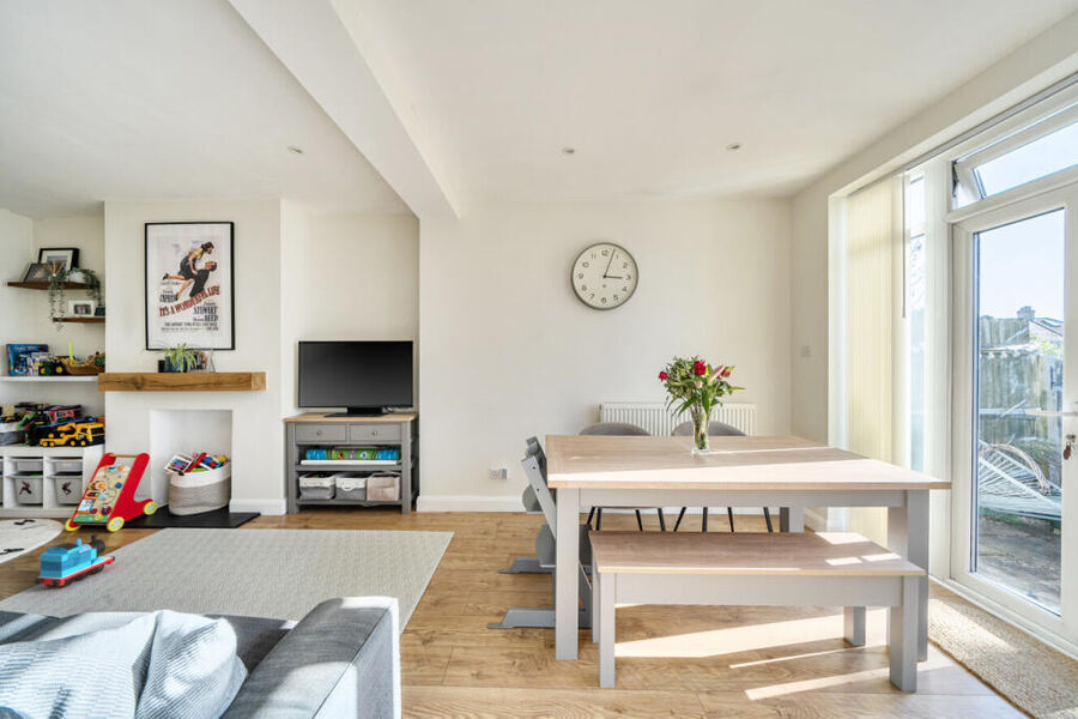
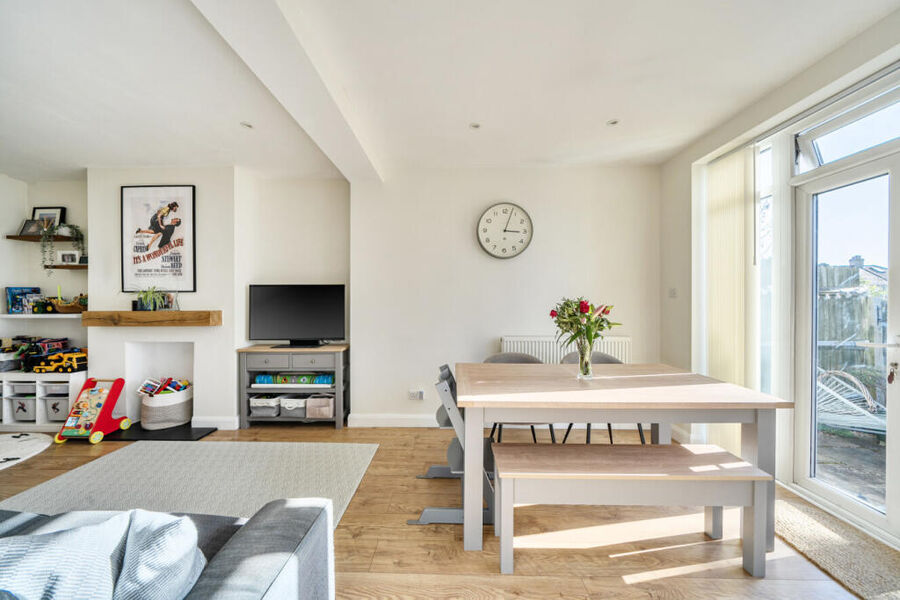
- toy train (77, 558)
